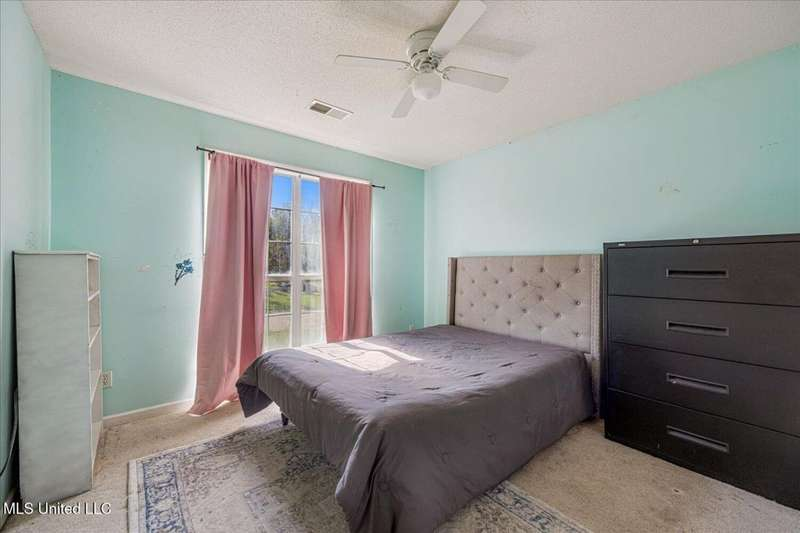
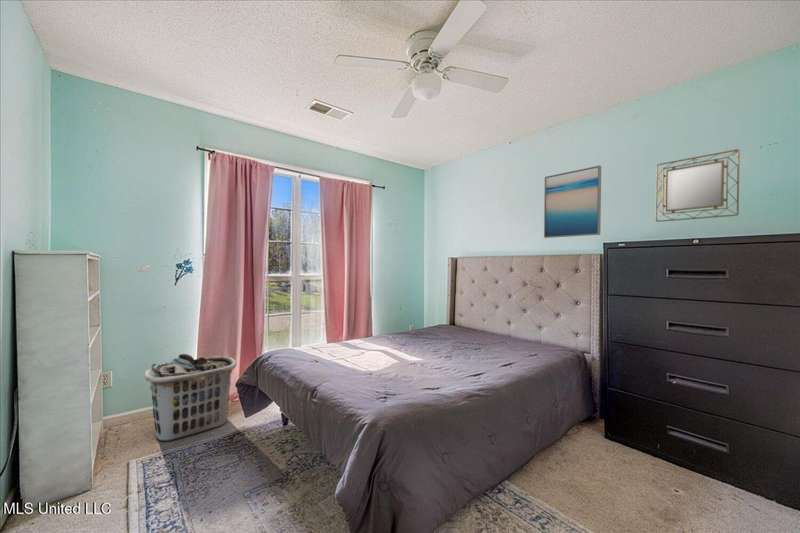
+ home mirror (693, 187)
+ clothes hamper (193, 390)
+ wall art (570, 204)
